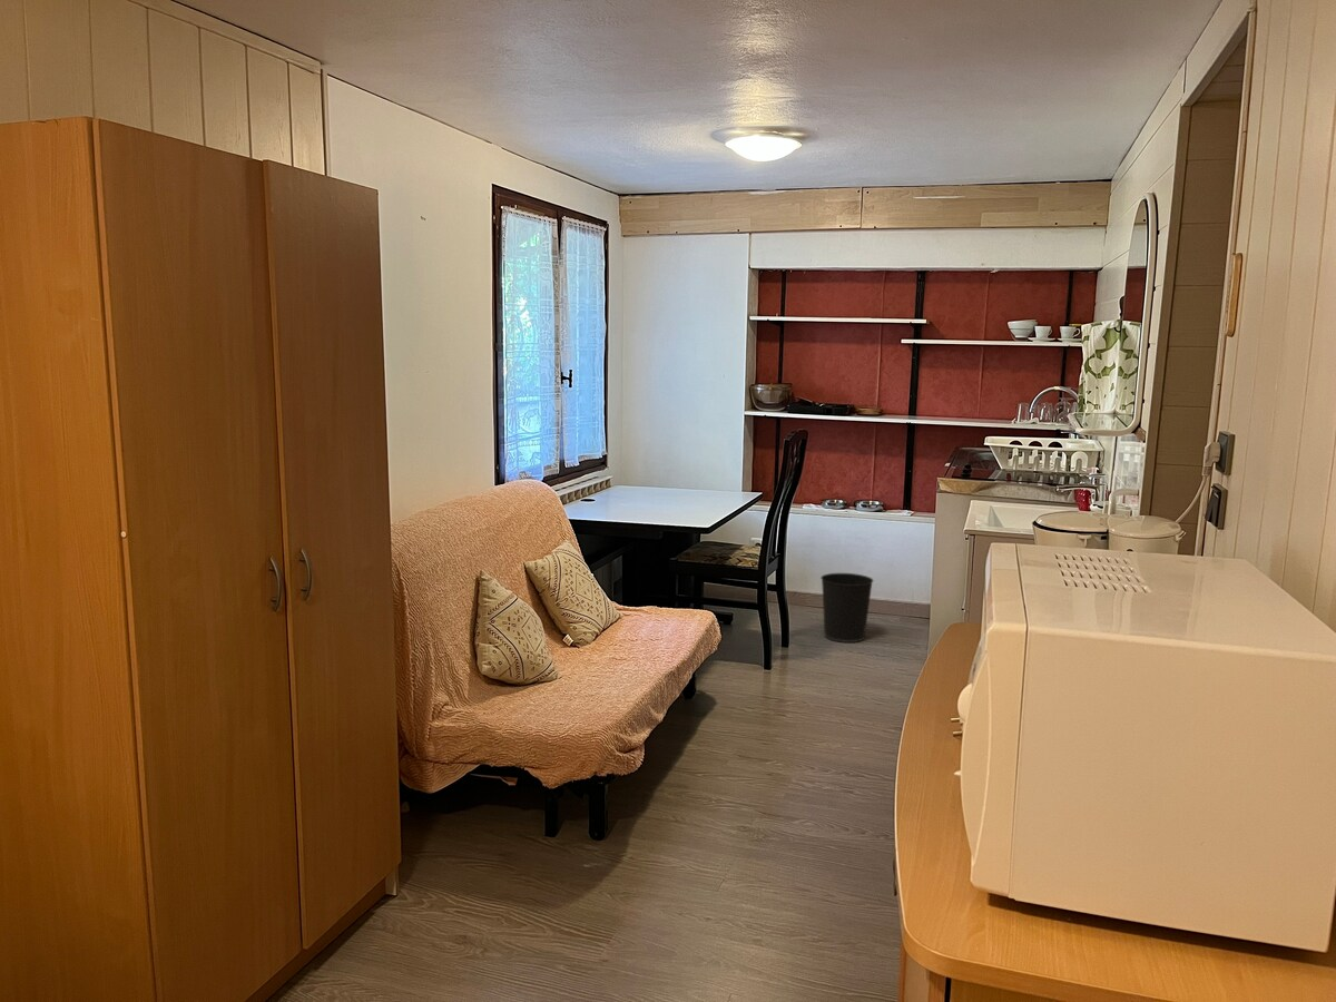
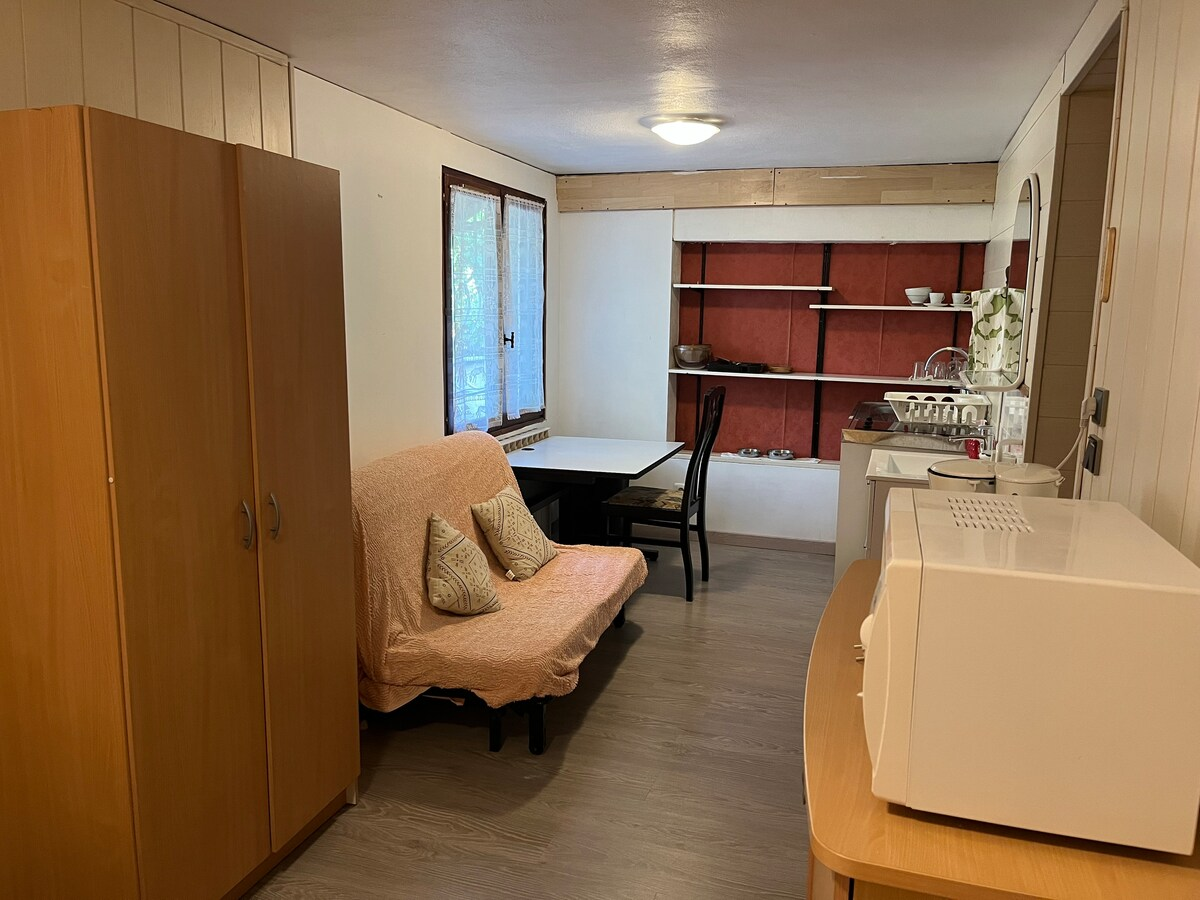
- wastebasket (845, 607)
